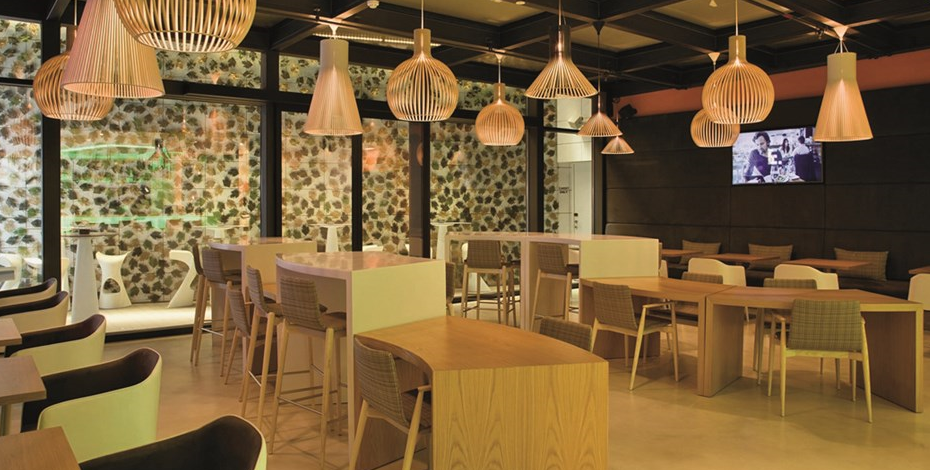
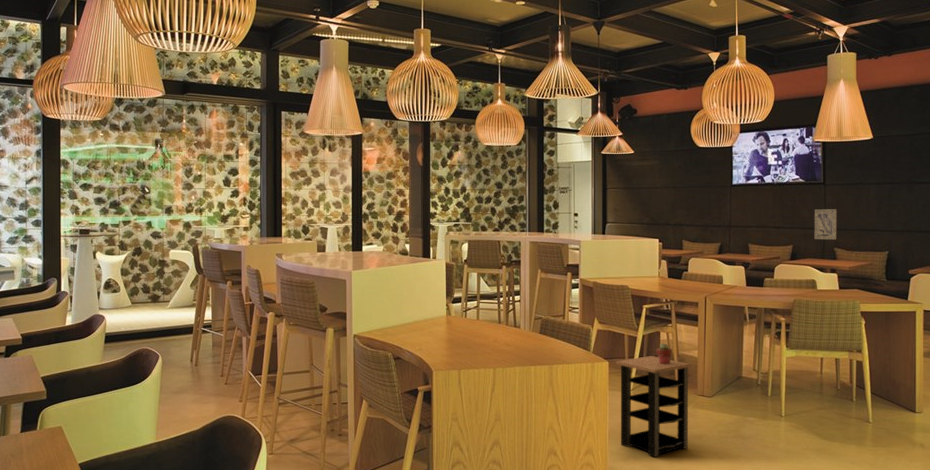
+ wall art (825, 224)
+ side table (653, 404)
+ potted succulent (664, 352)
